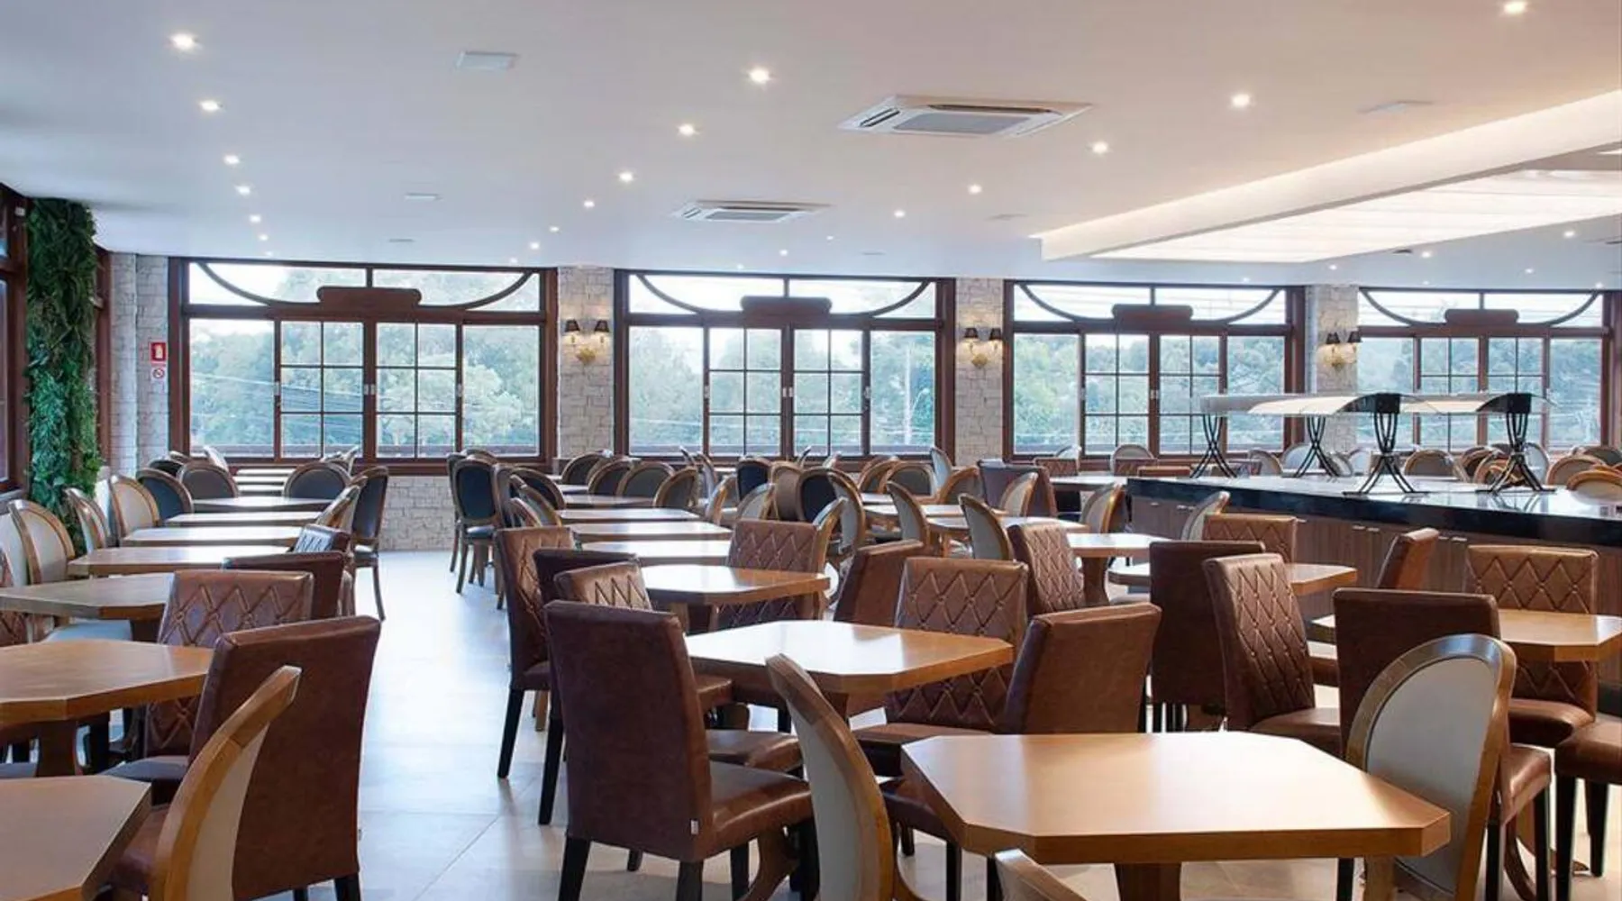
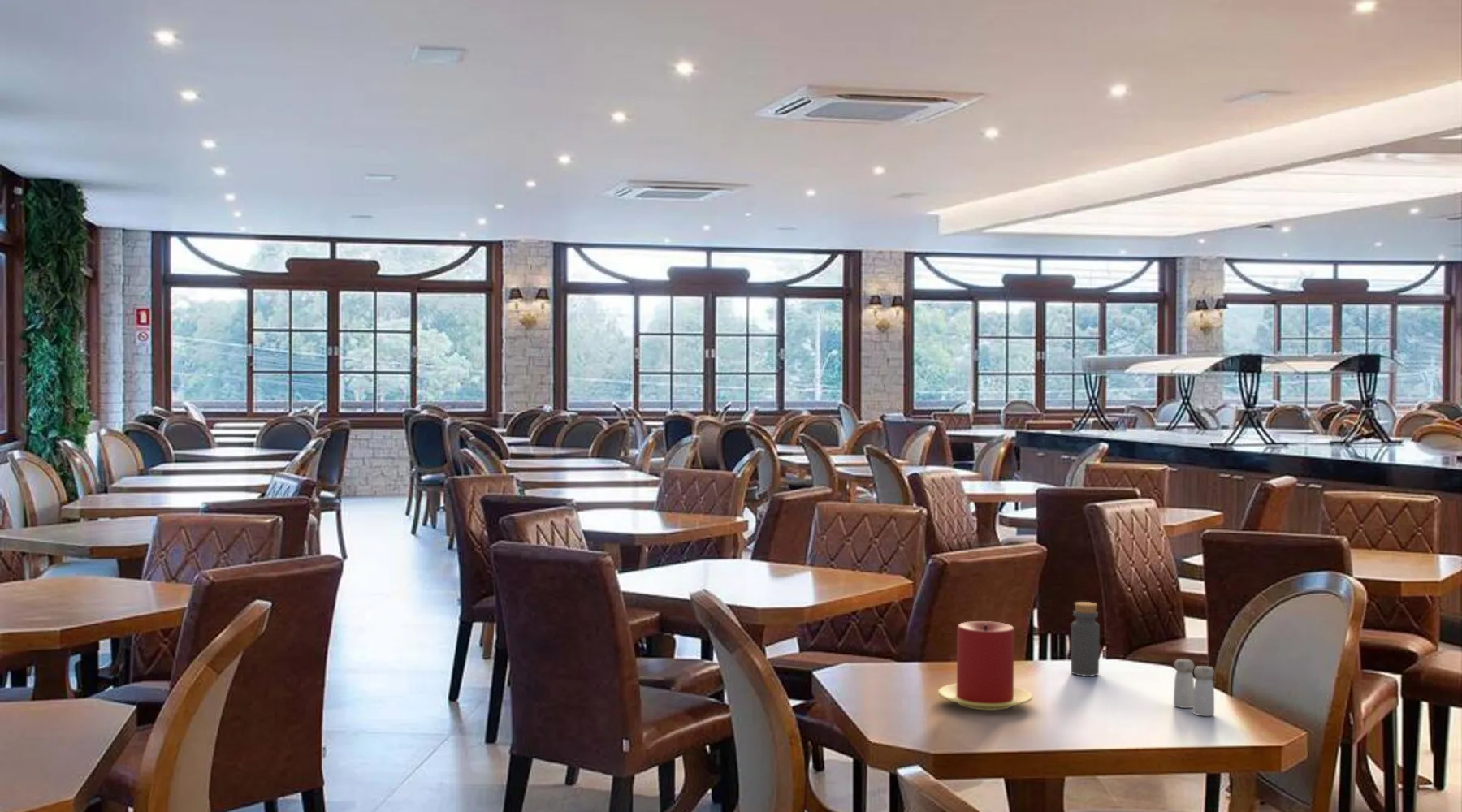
+ candle (985, 663)
+ bottle (1085, 638)
+ salt and pepper shaker (1193, 686)
